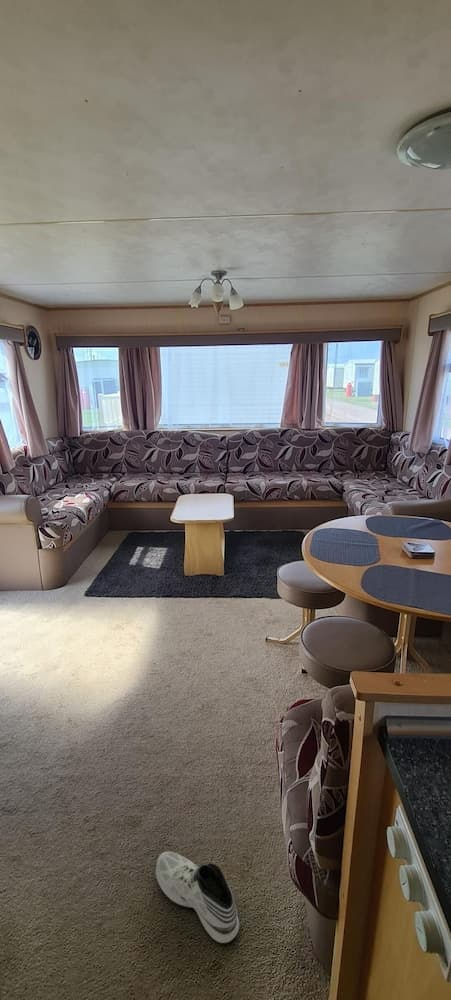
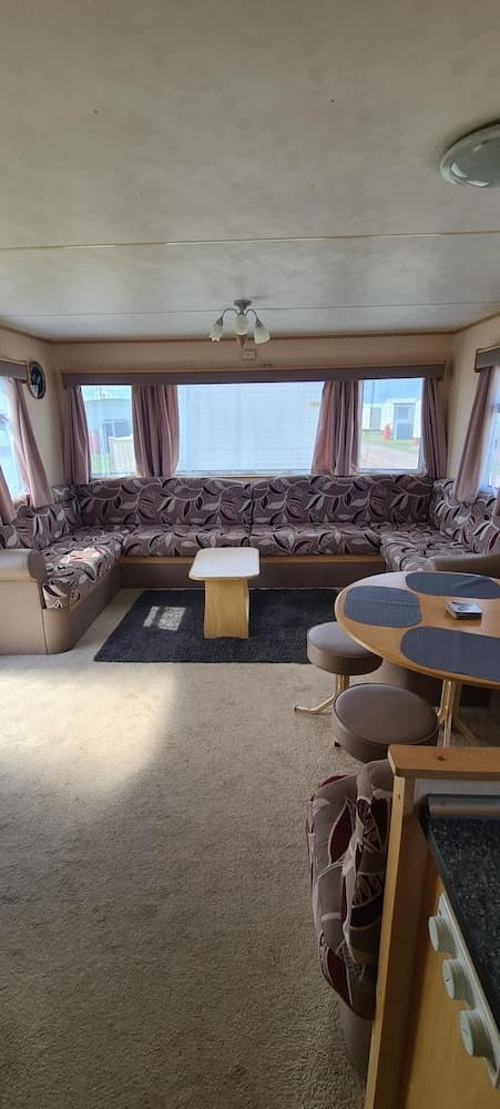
- sneaker (195, 875)
